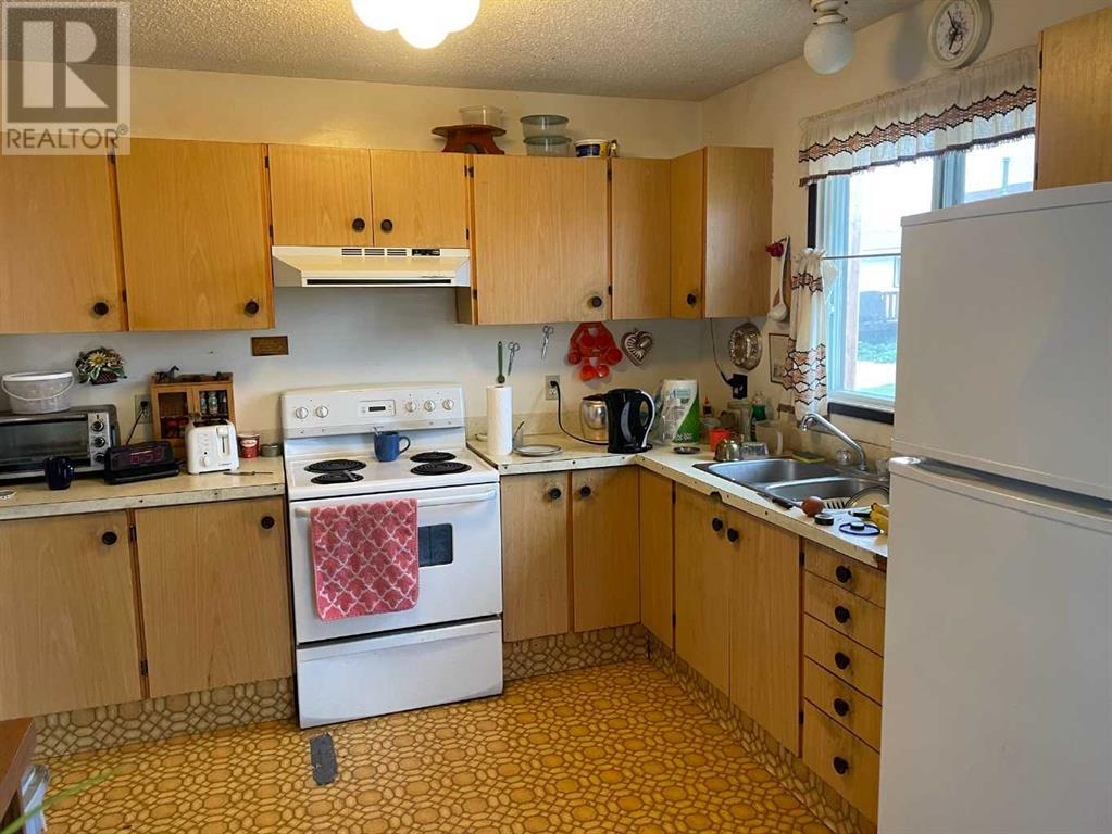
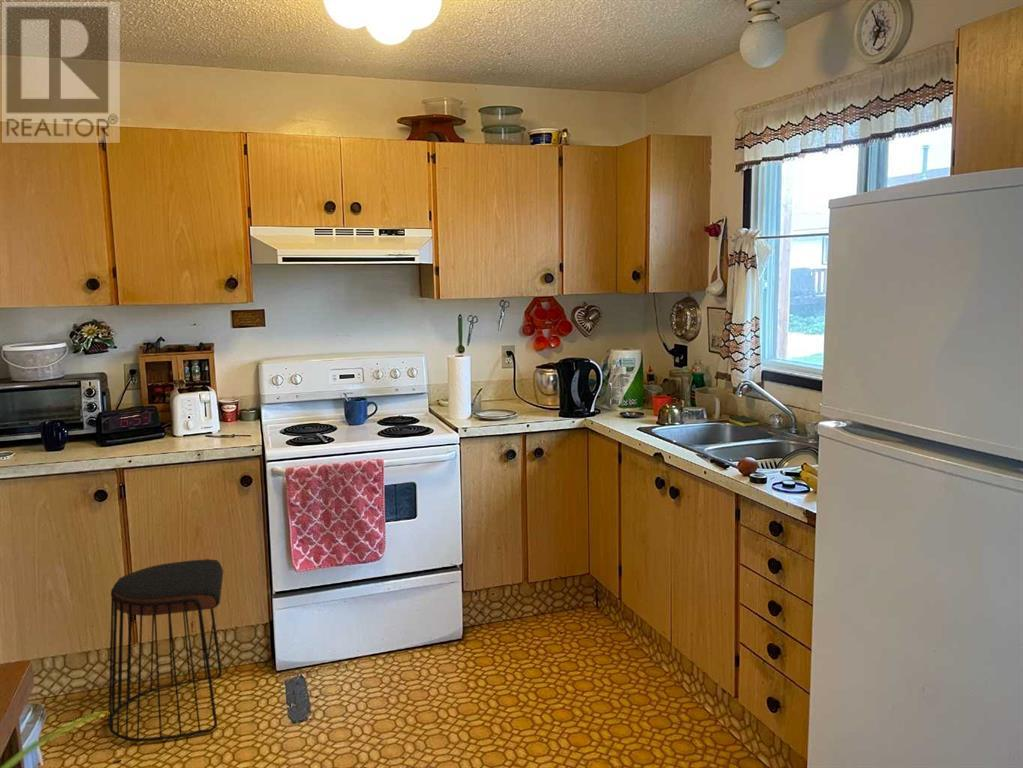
+ stool (170, 644)
